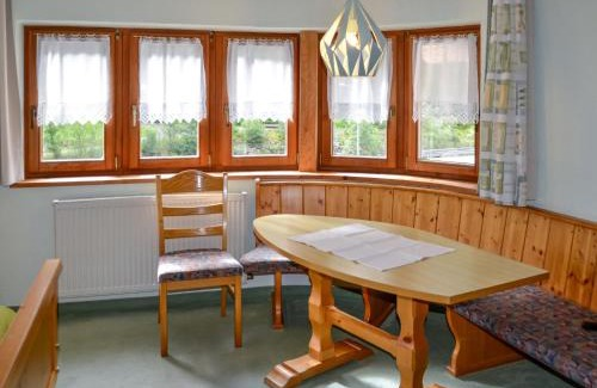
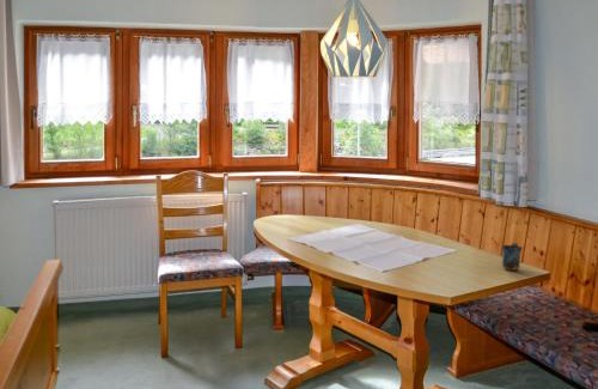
+ mug (513, 256)
